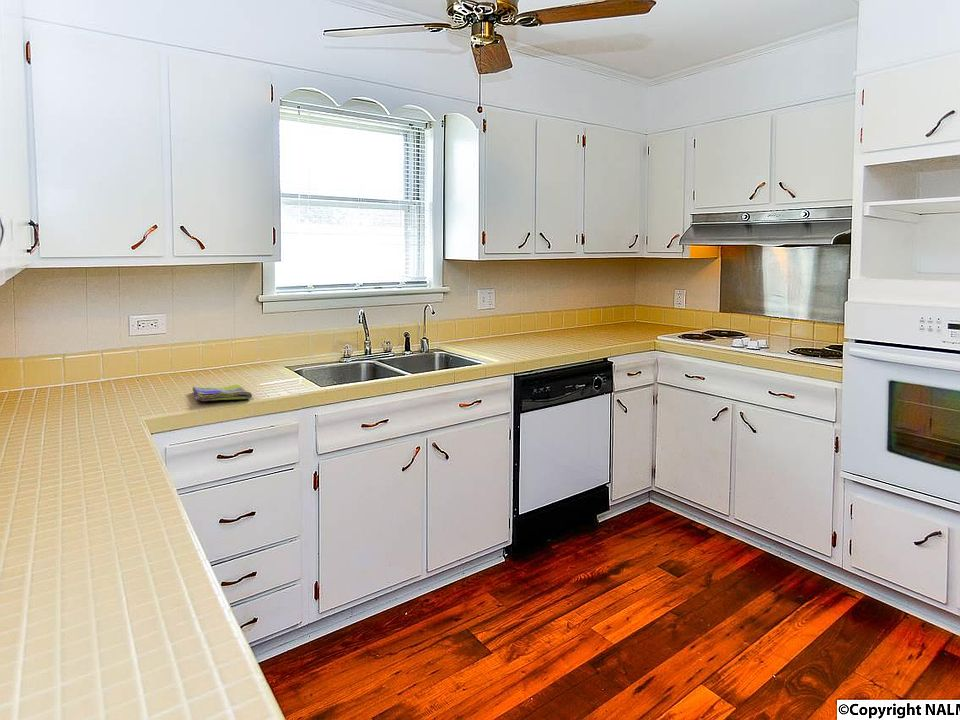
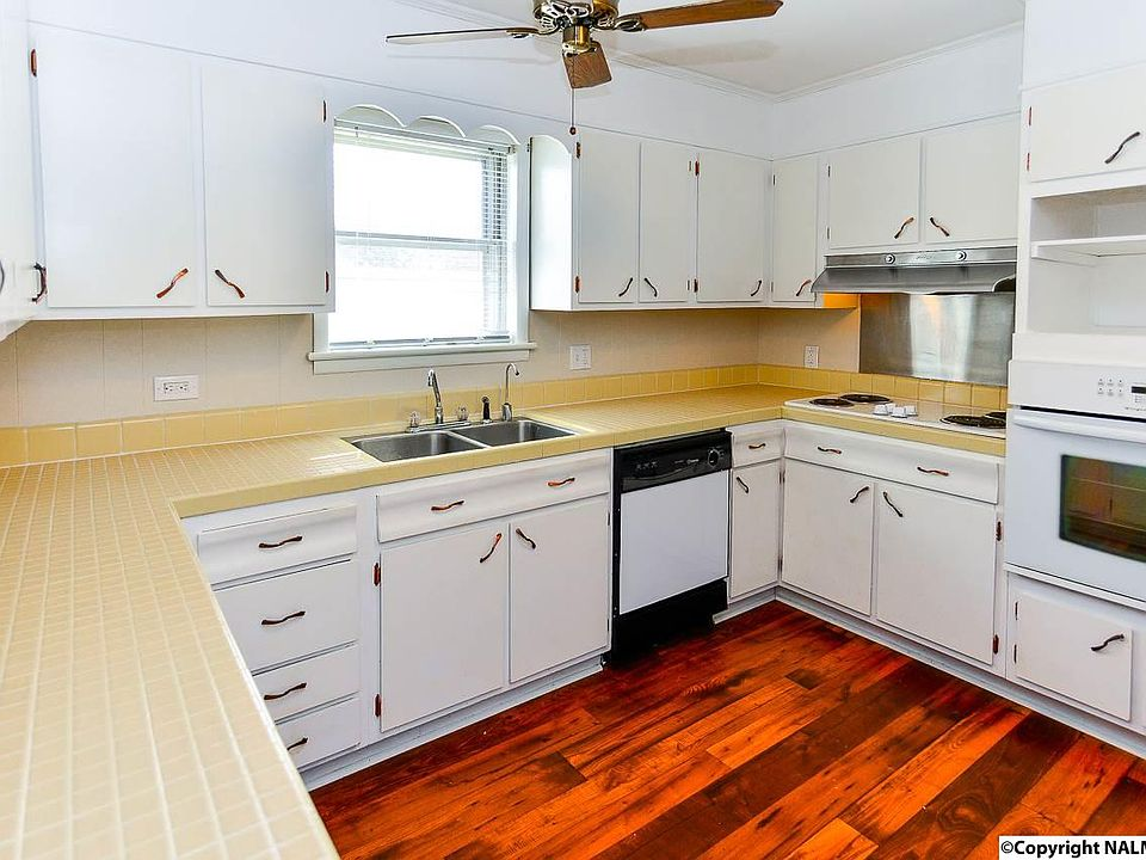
- dish towel (221, 392)
